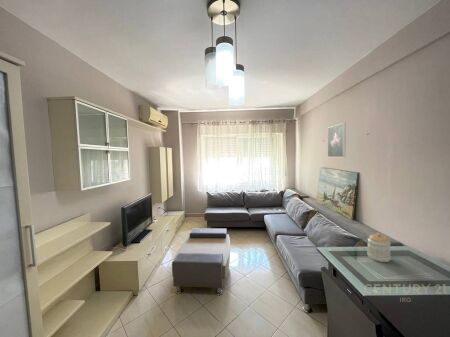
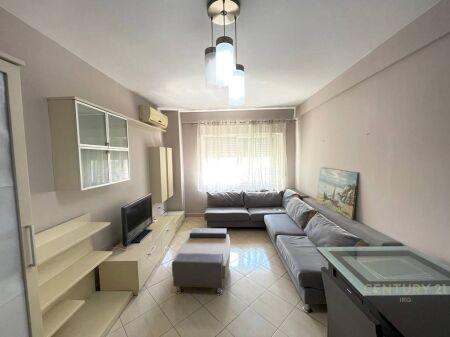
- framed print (335, 141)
- jar (378, 245)
